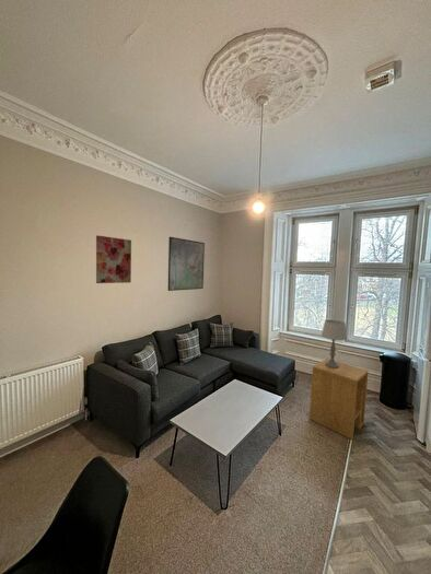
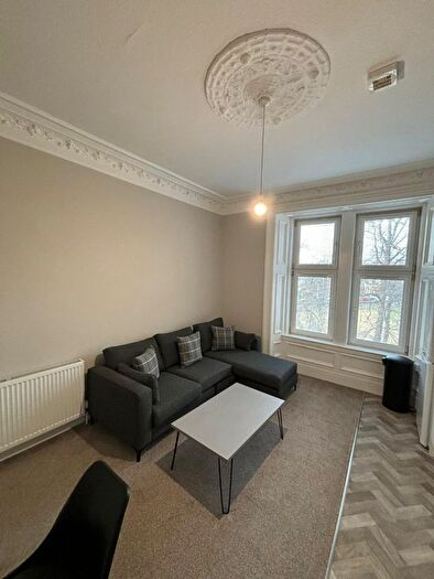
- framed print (187, 265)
- wall art (114, 260)
- side table (338, 395)
- table lamp (333, 343)
